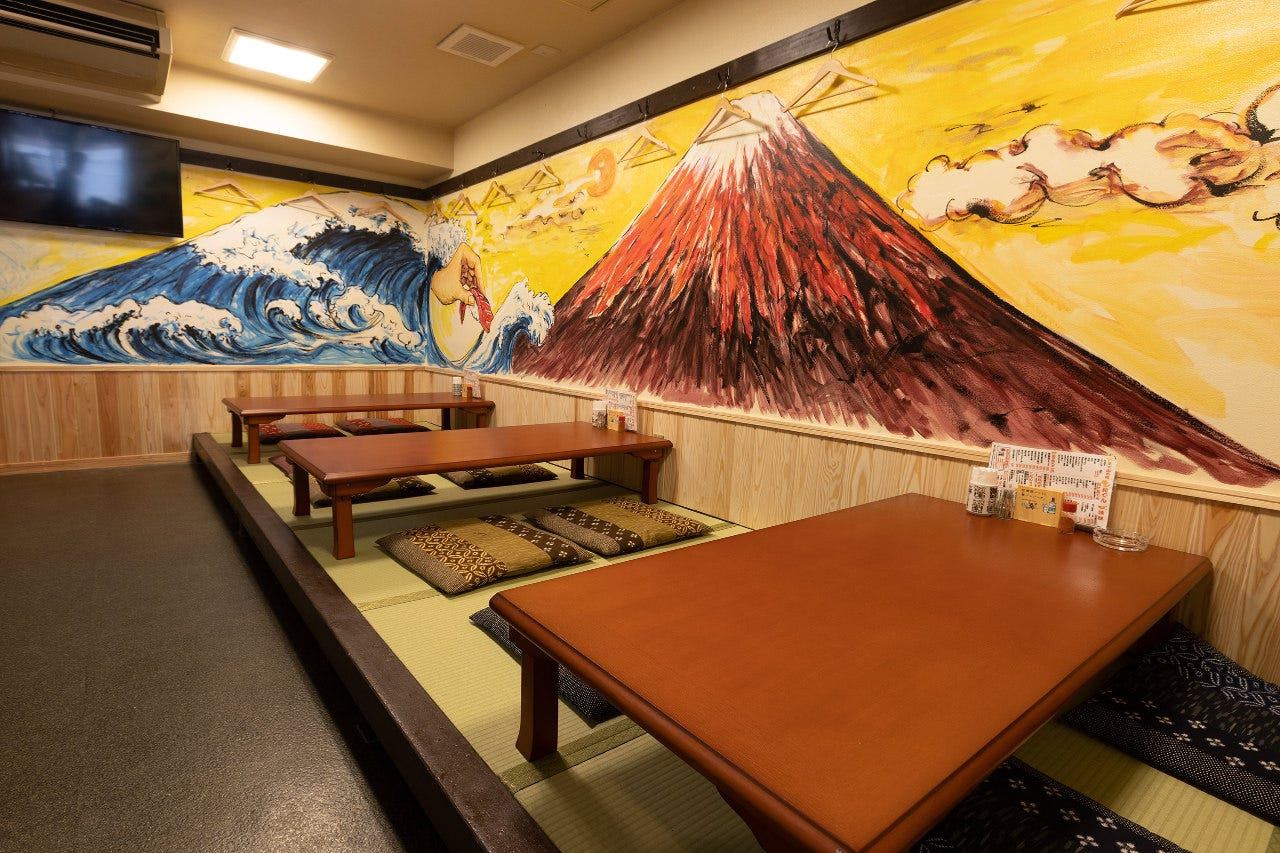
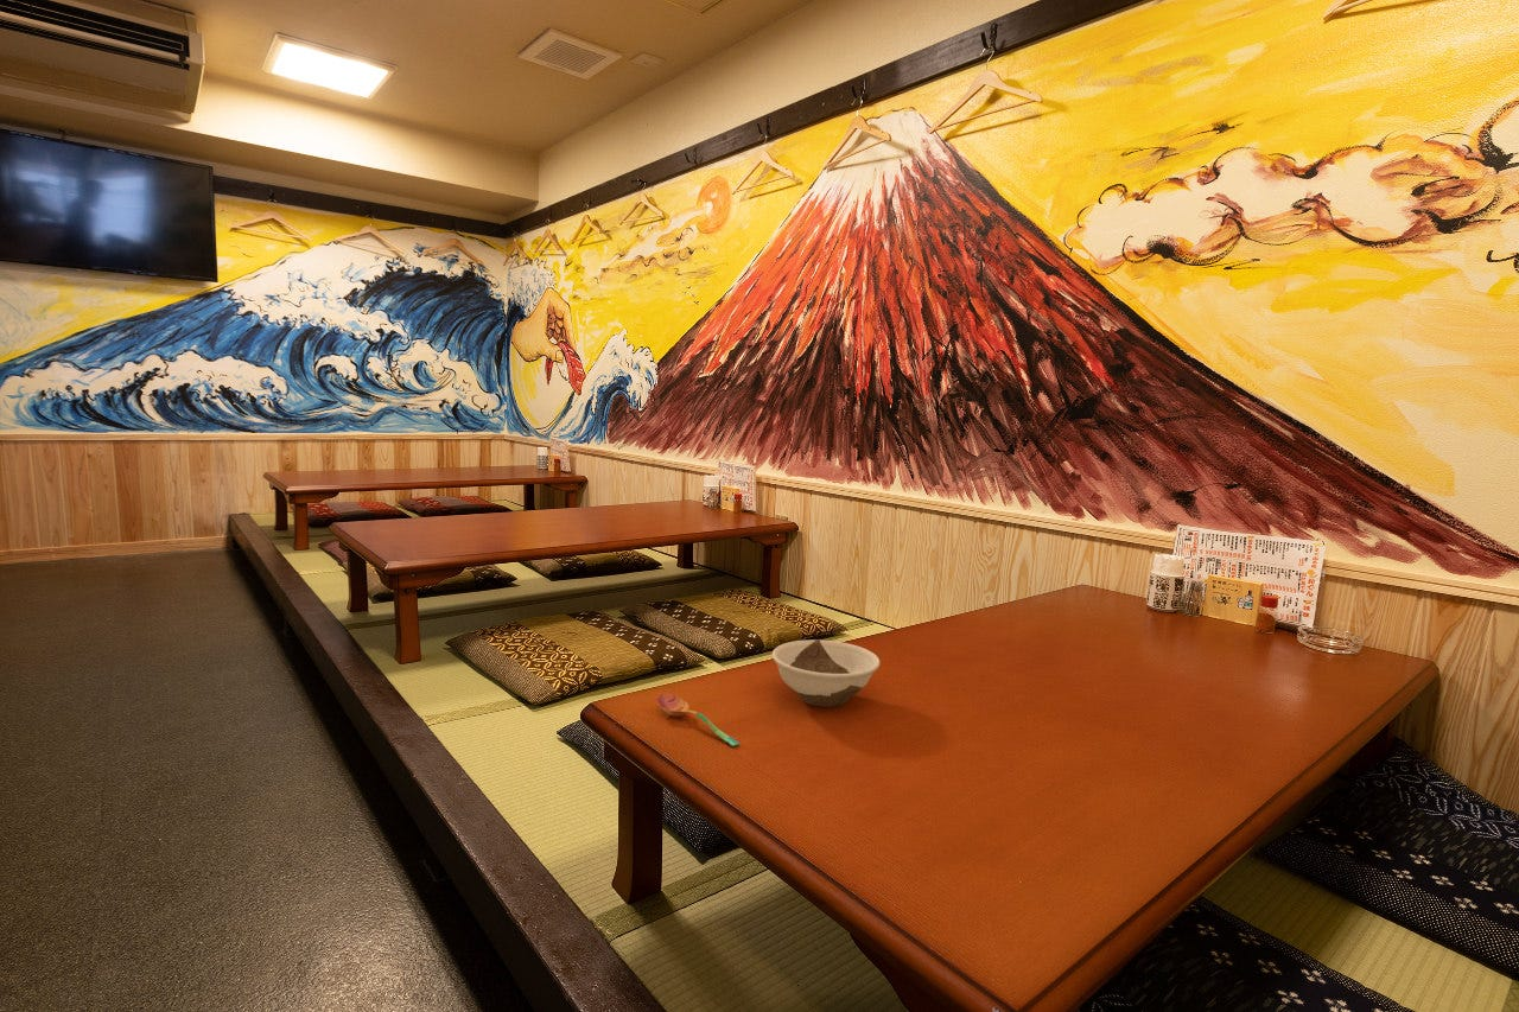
+ soupspoon (699, 717)
+ bowl (824, 676)
